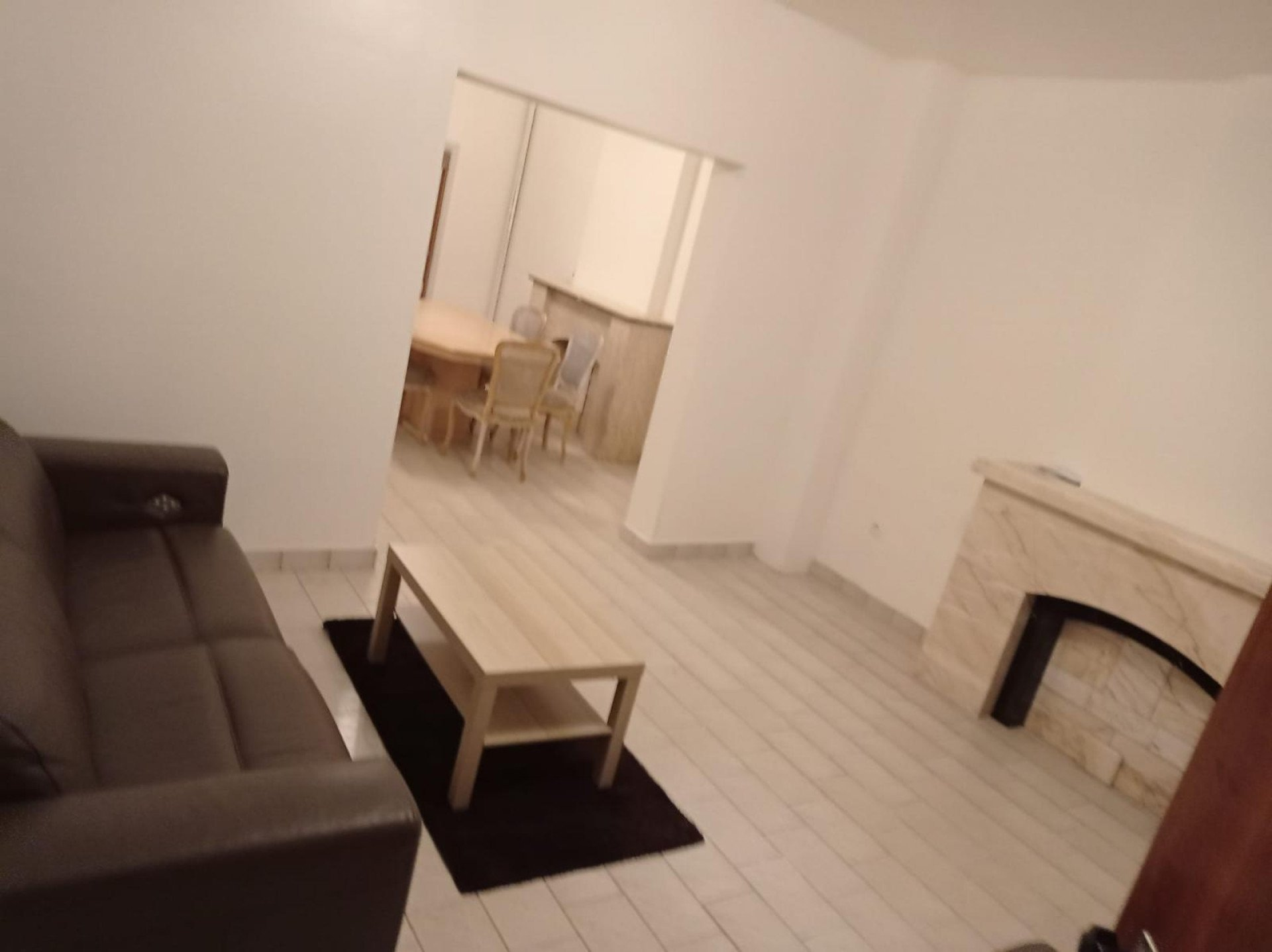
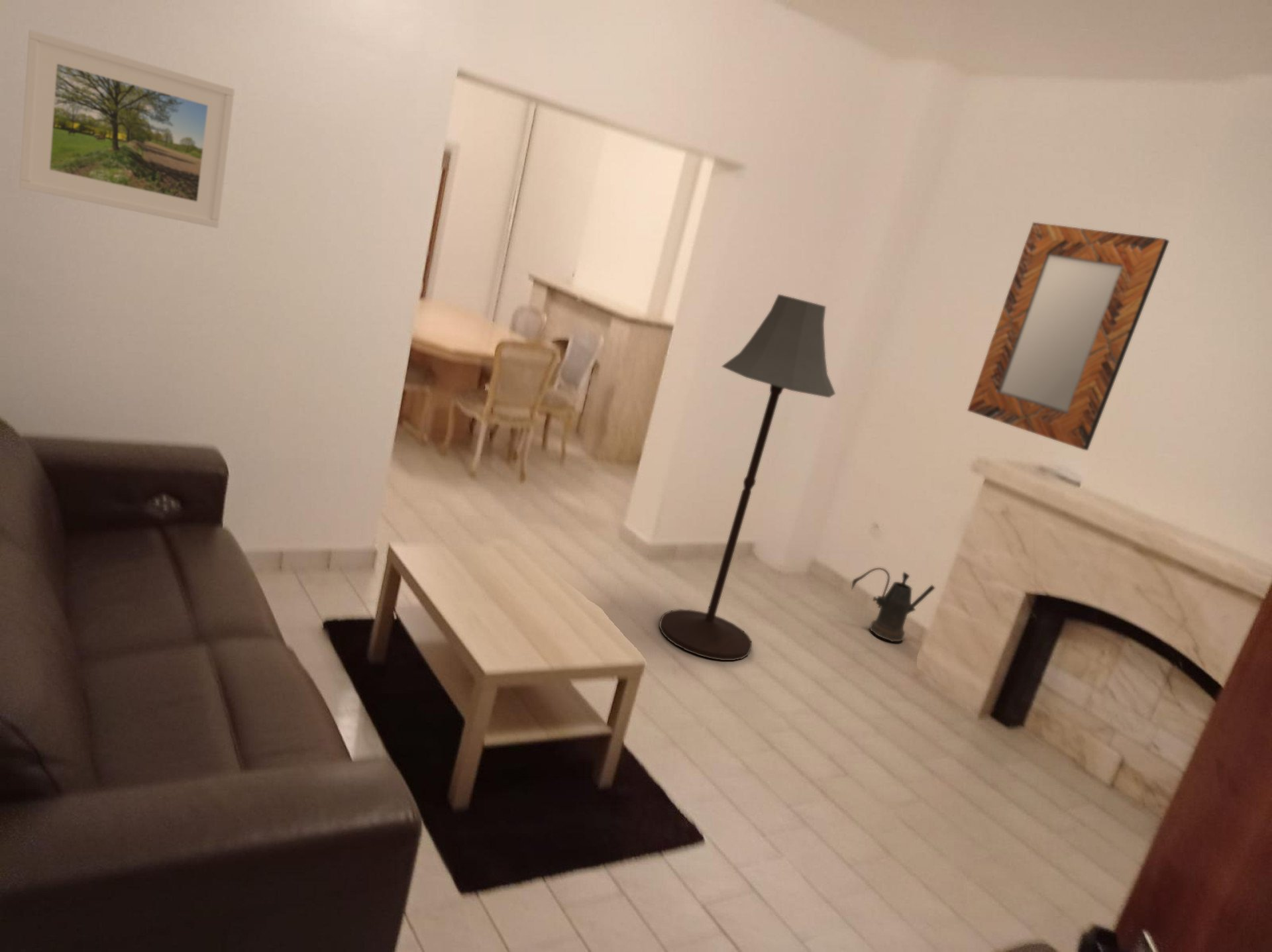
+ floor lamp (751, 477)
+ home mirror (1059, 333)
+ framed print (131, 136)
+ watering can (888, 602)
